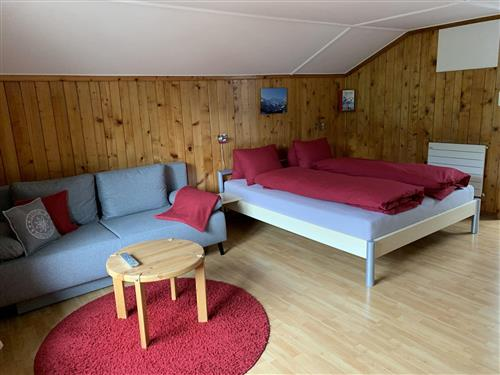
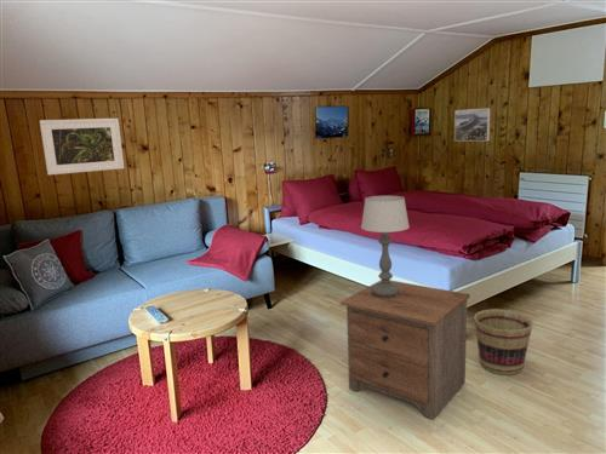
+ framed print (471, 125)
+ table lamp (384, 246)
+ nightstand (405, 344)
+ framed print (84, 145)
+ basket (502, 341)
